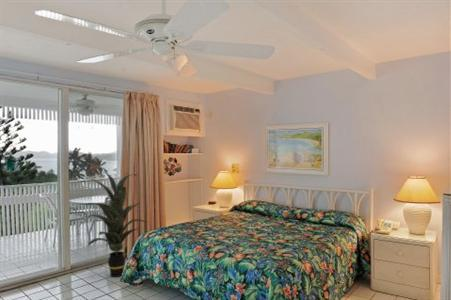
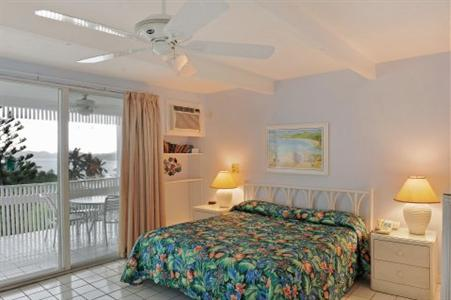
- indoor plant (111, 222)
